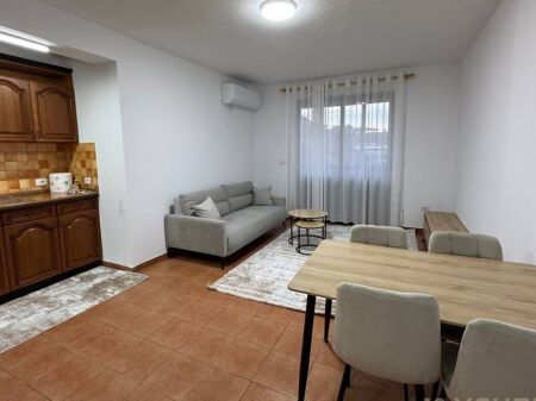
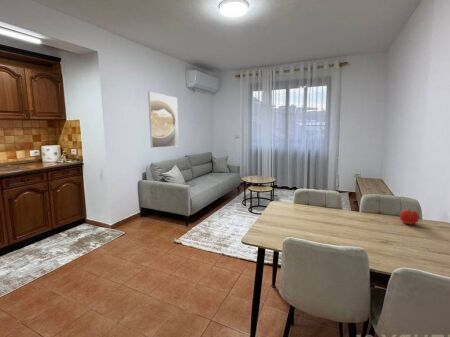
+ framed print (164, 121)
+ apple (409, 216)
